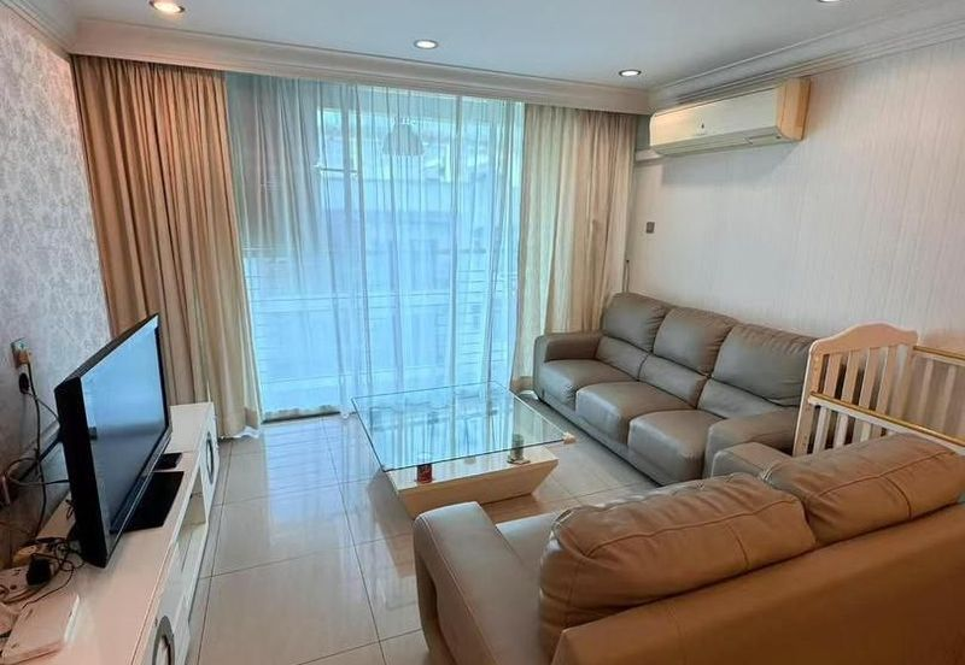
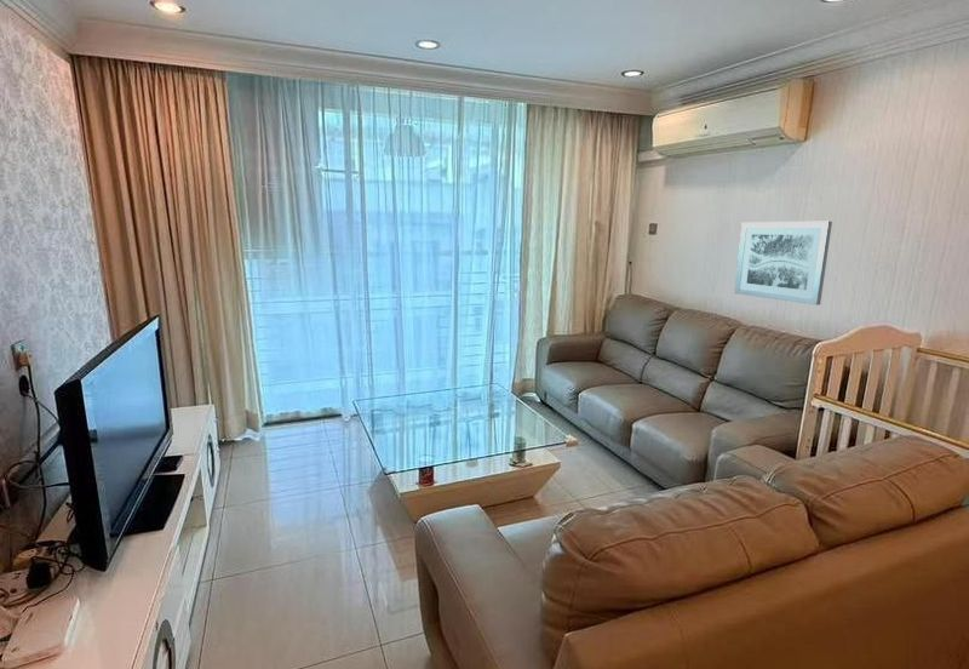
+ wall art (778, 261)
